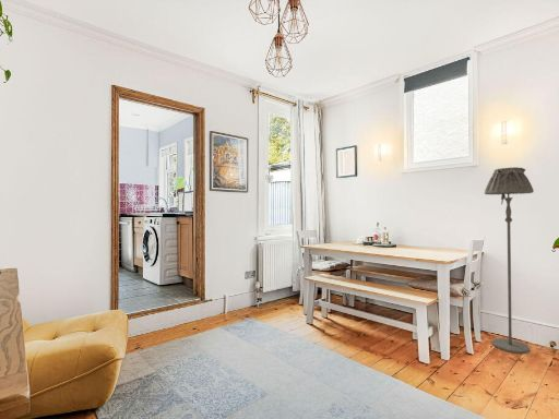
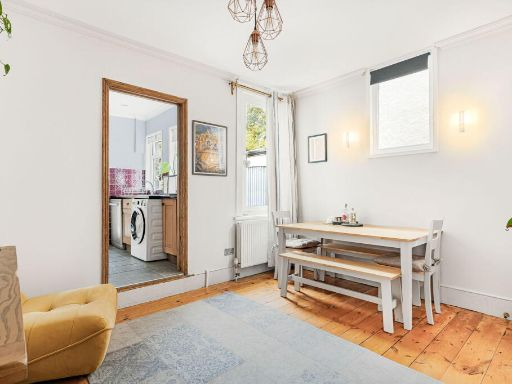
- floor lamp (509, 256)
